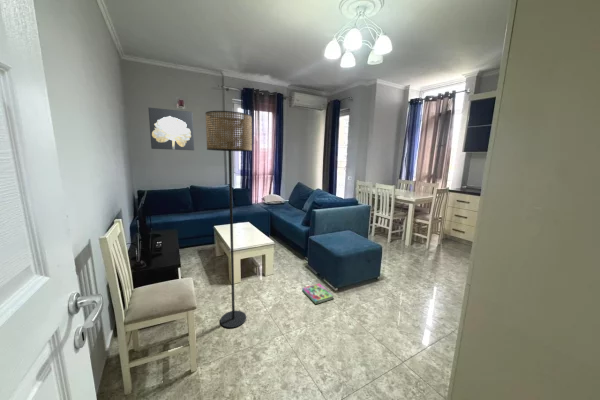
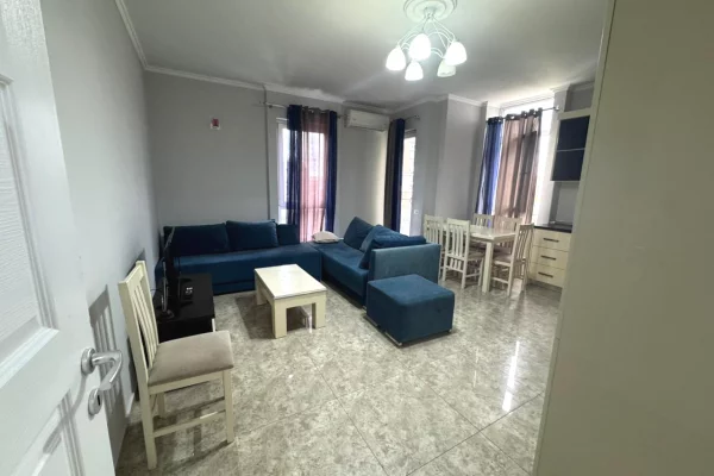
- wall art (172, 130)
- book (317, 293)
- floor lamp (231, 224)
